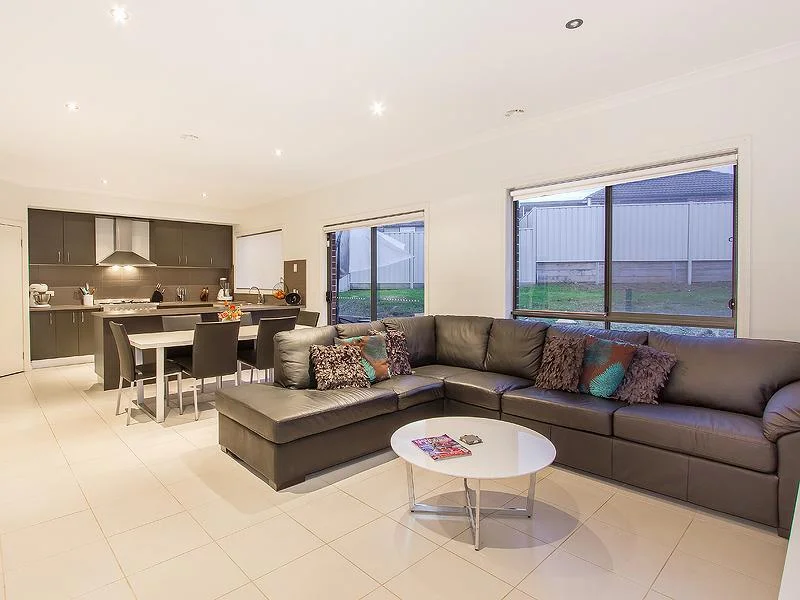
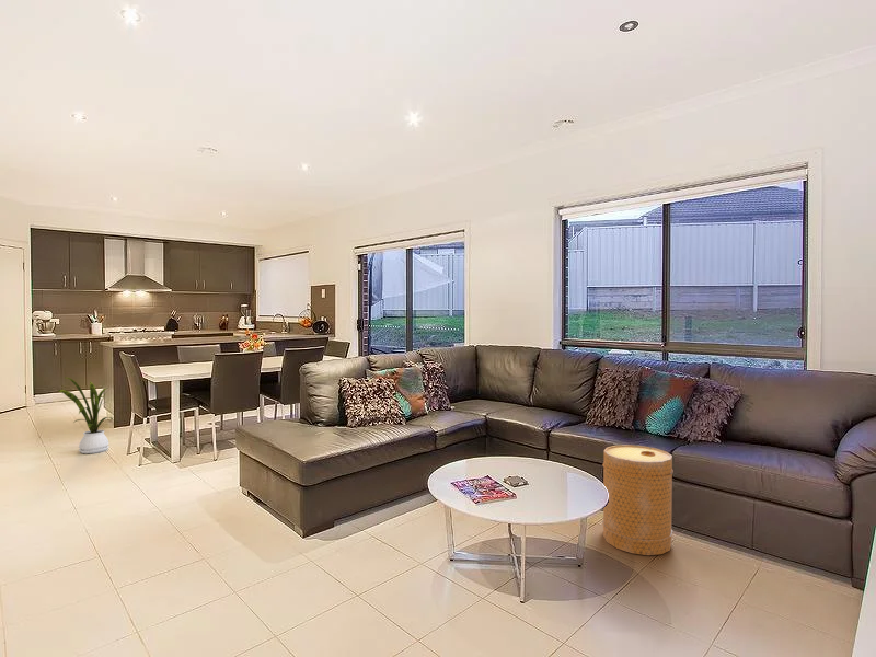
+ house plant (90, 413)
+ basket (636, 496)
